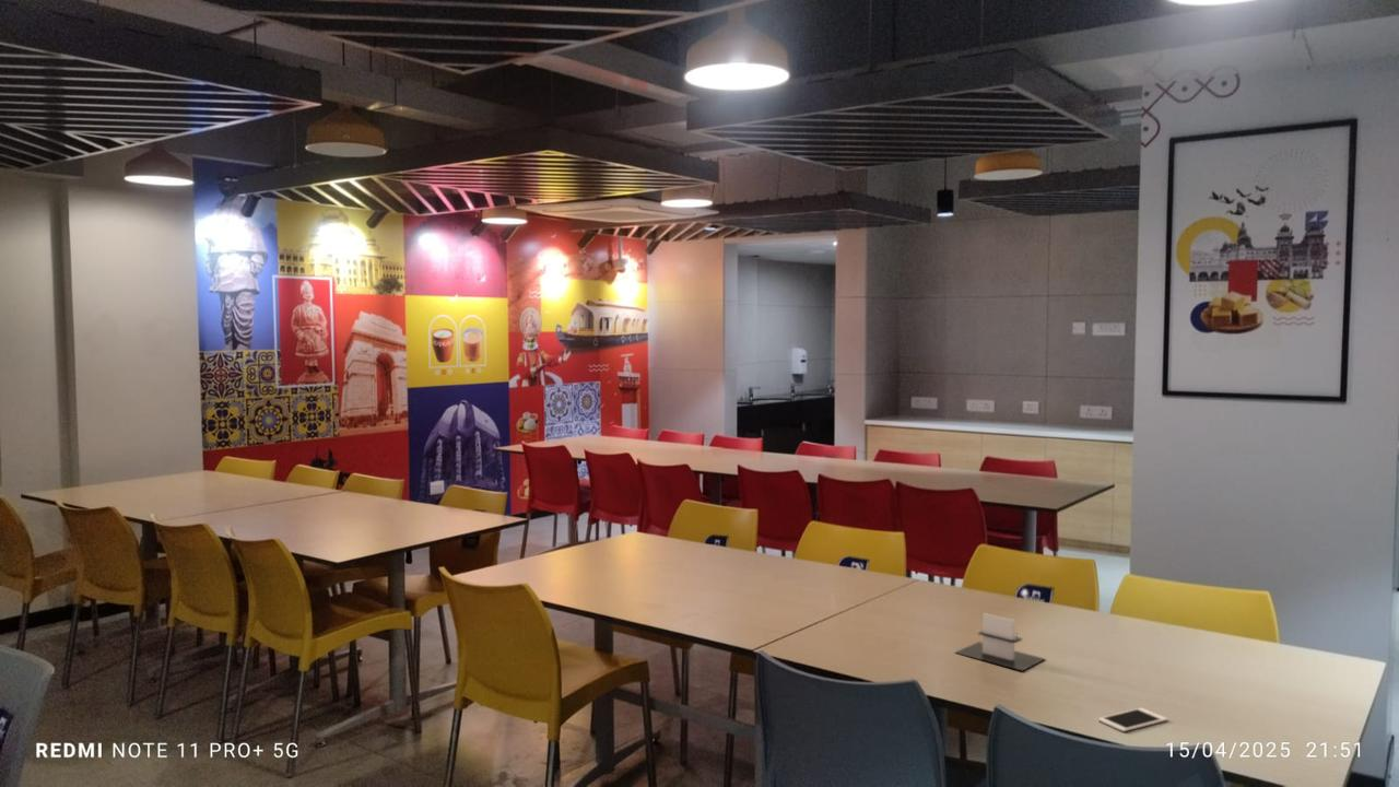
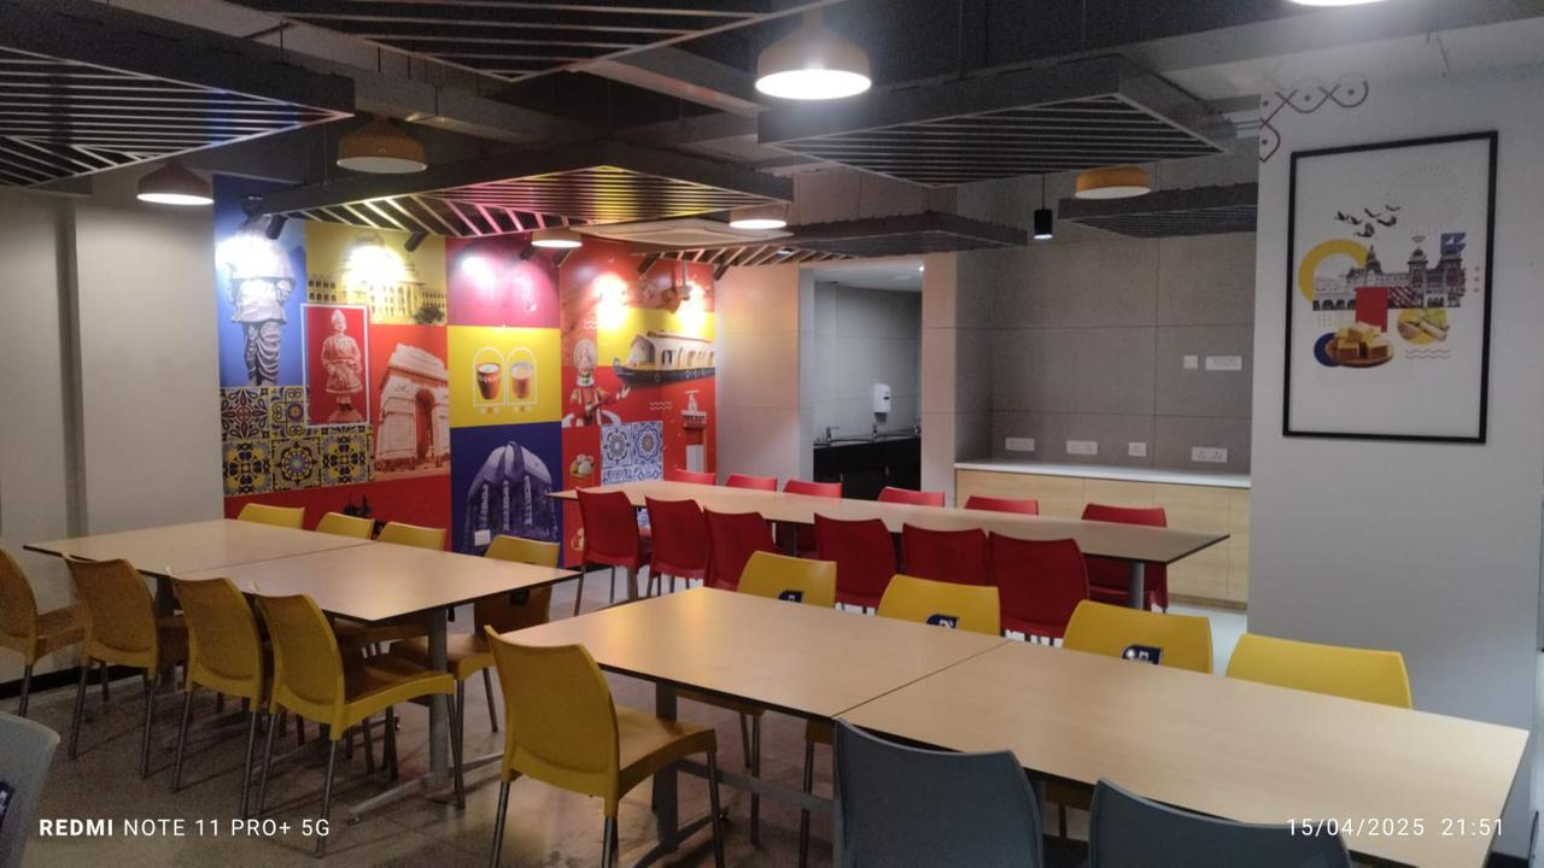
- cell phone (1132, 719)
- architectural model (999, 636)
